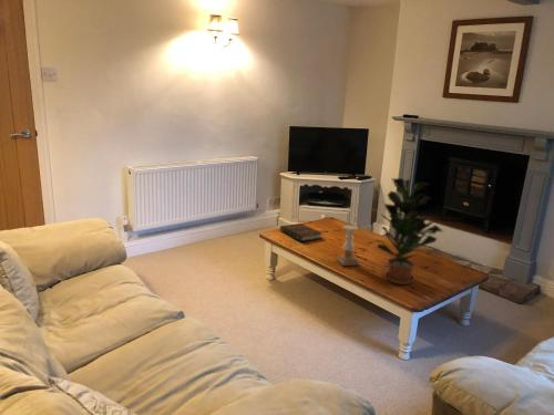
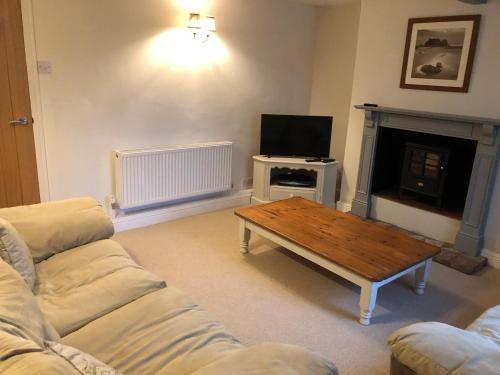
- potted plant (410, 231)
- book (300, 231)
- candle holder (348, 245)
